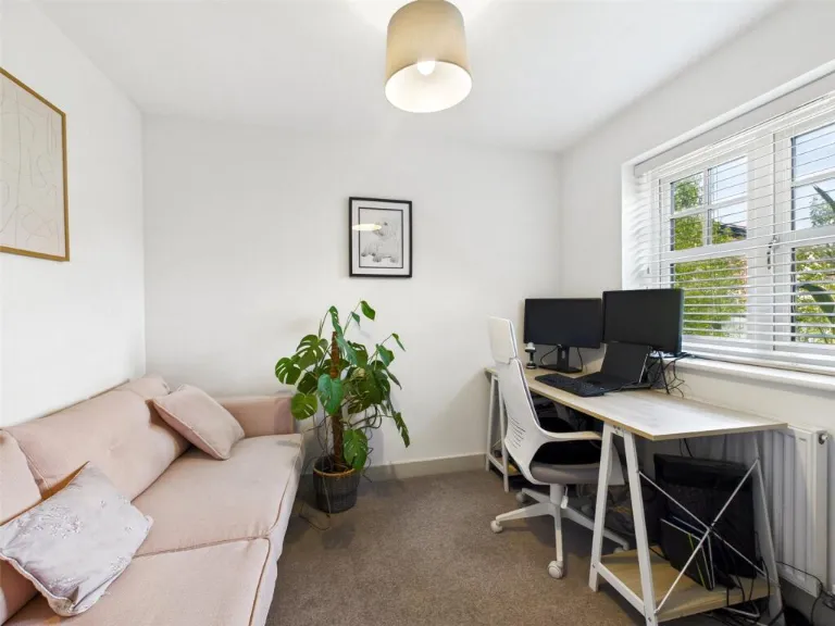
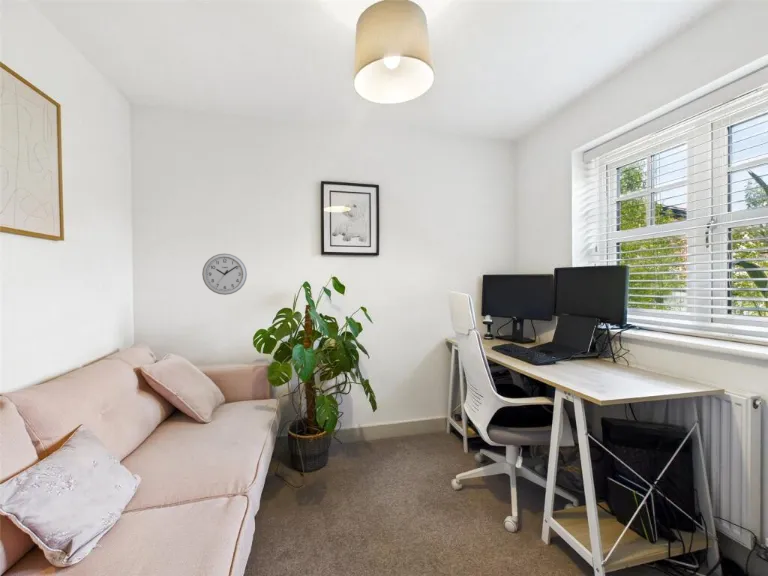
+ wall clock (224, 274)
